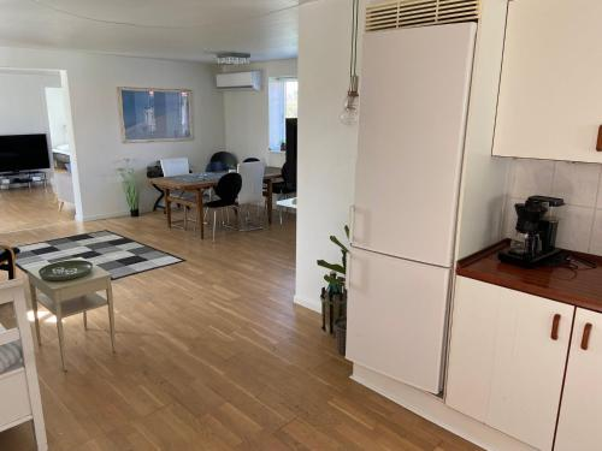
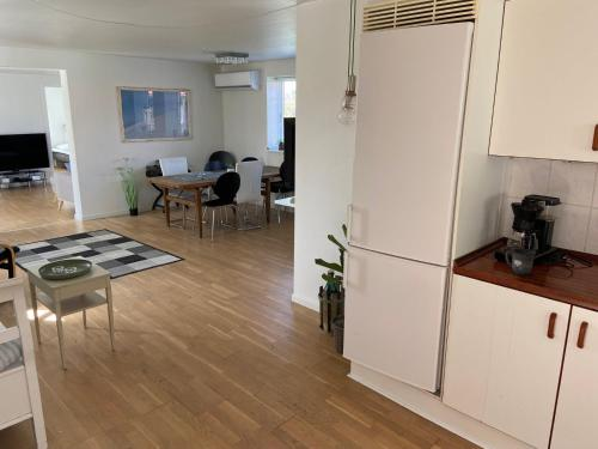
+ mug (518, 261)
